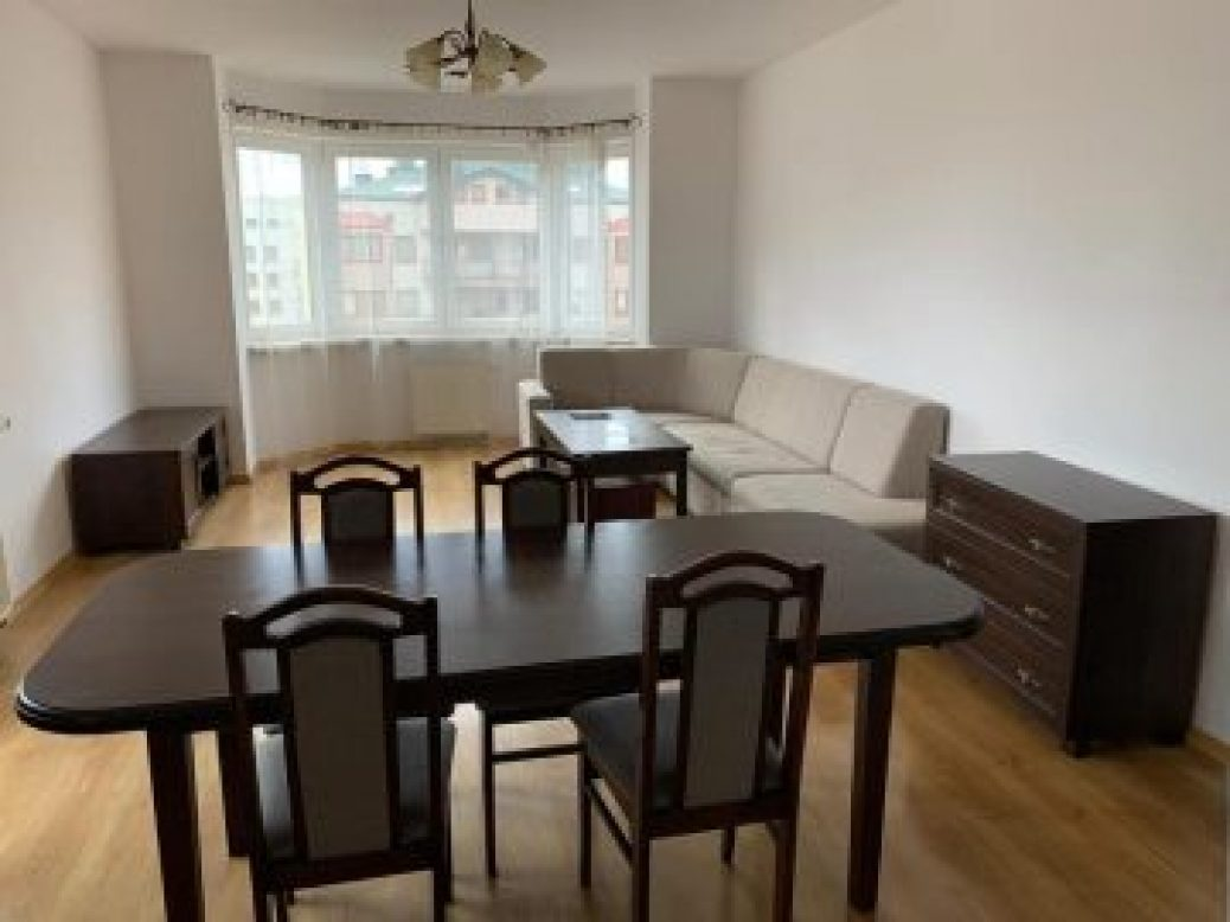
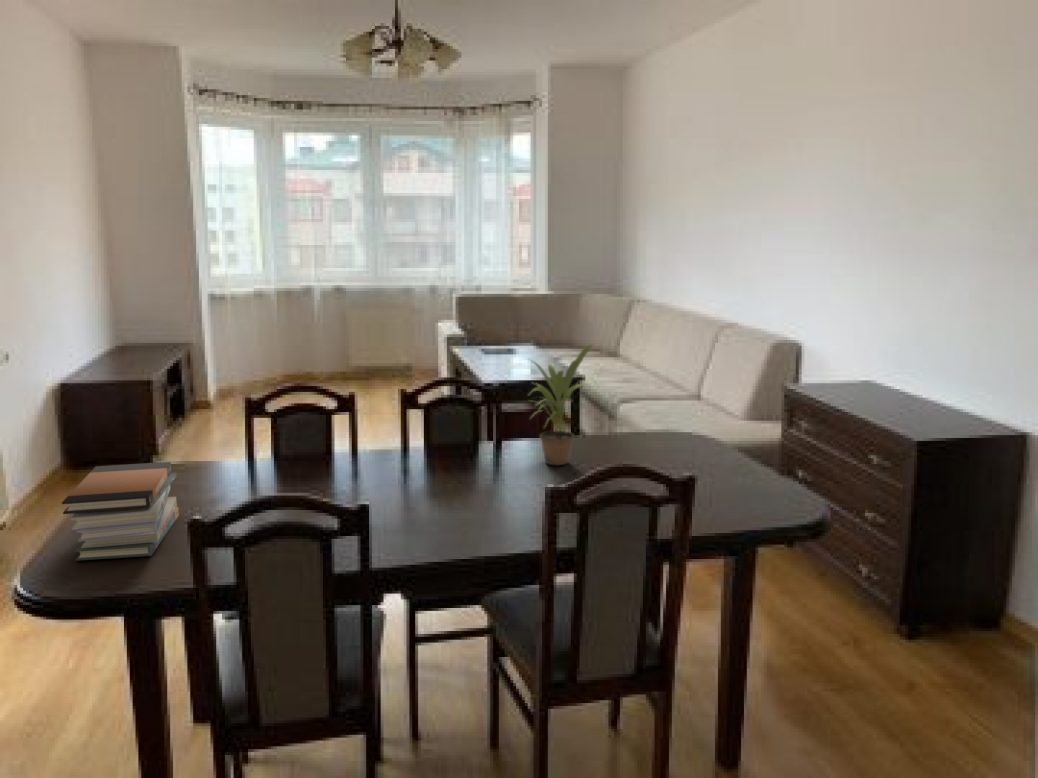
+ potted plant (562, 407)
+ book stack (125, 509)
